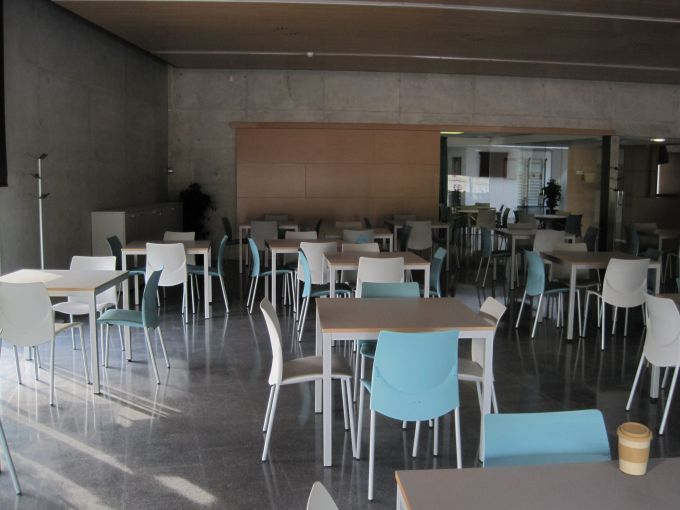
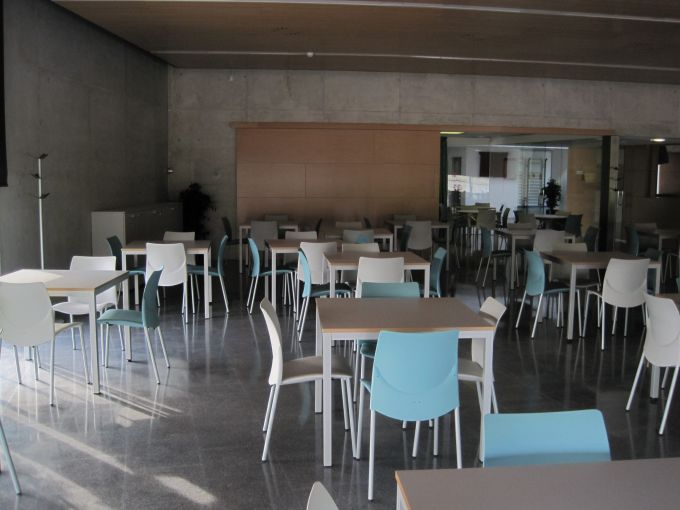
- coffee cup (633, 448)
